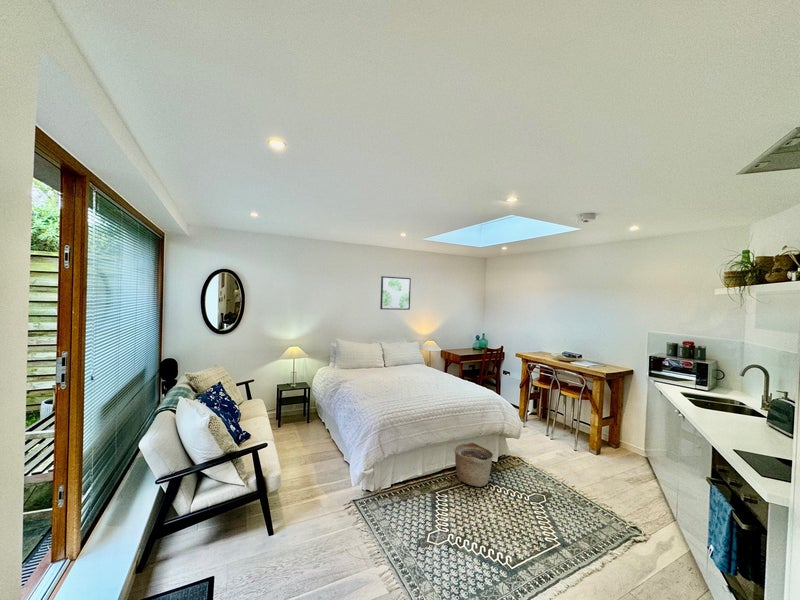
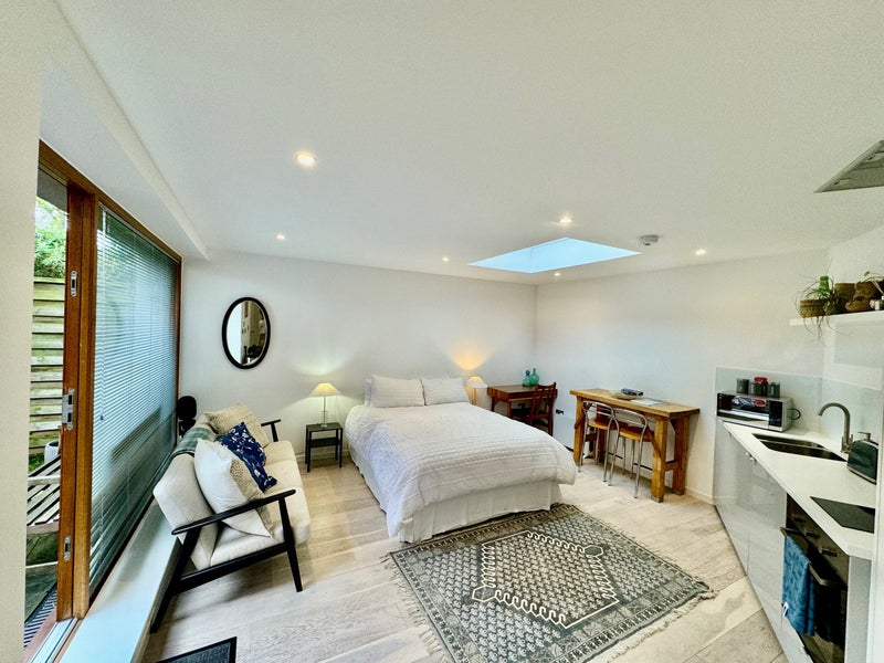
- basket (472, 463)
- wall art (395, 293)
